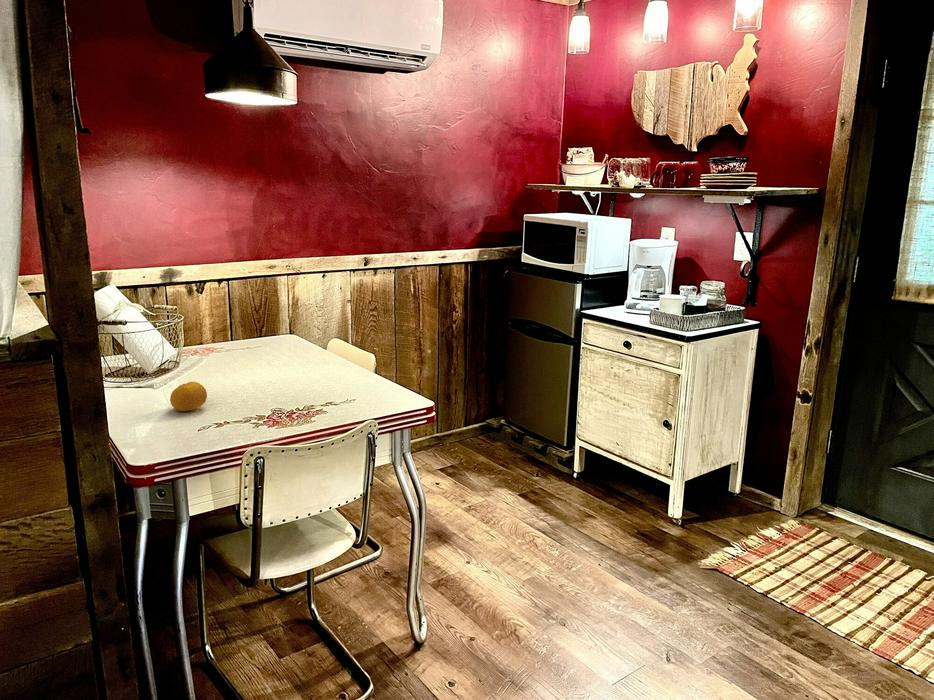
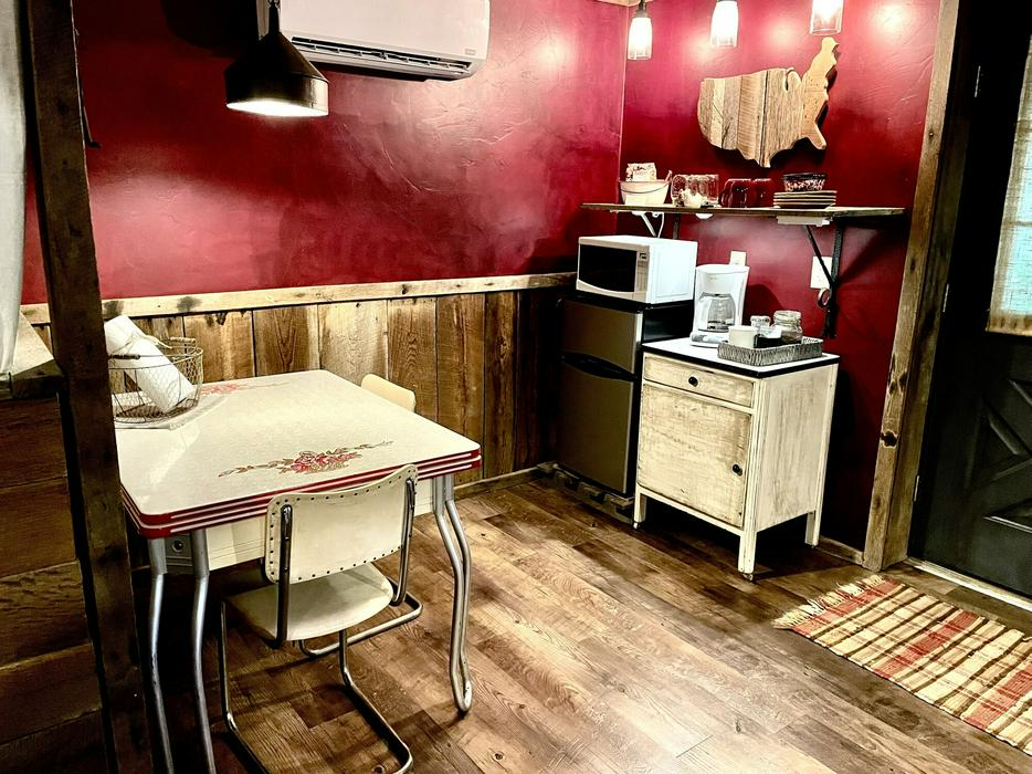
- fruit (188, 396)
